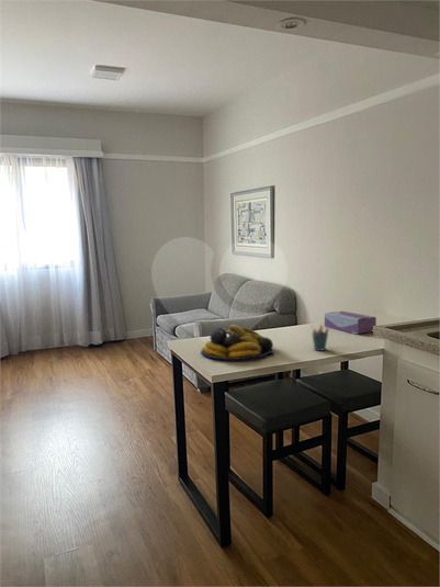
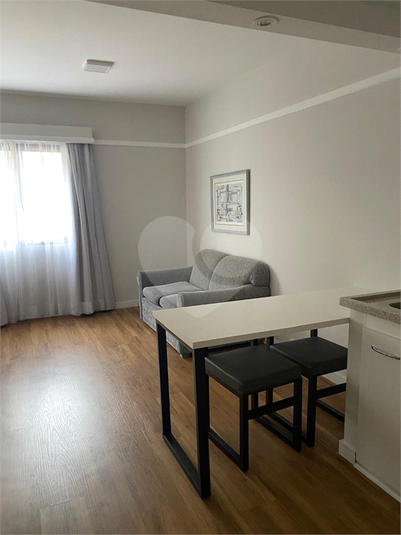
- tissue box (349, 321)
- pen holder (319, 337)
- fruit bowl (236, 339)
